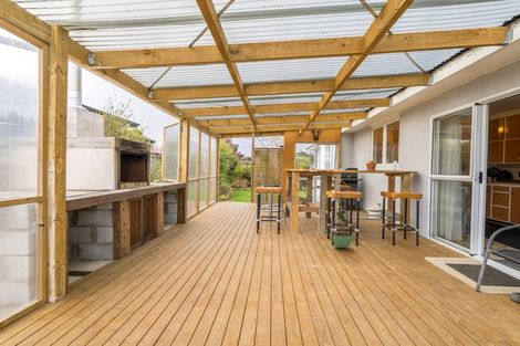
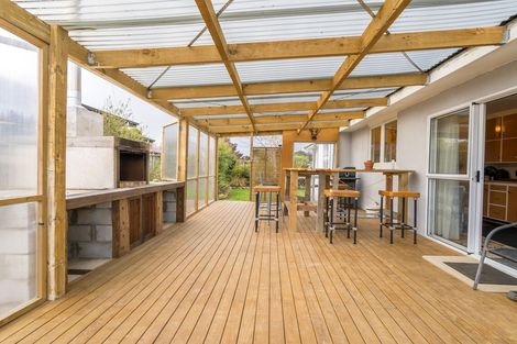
- potted plant (342, 229)
